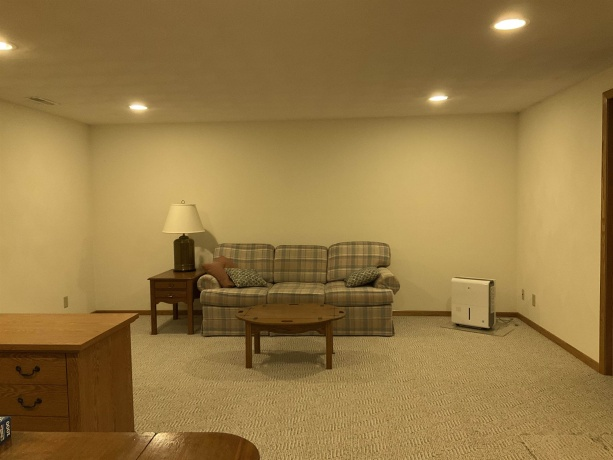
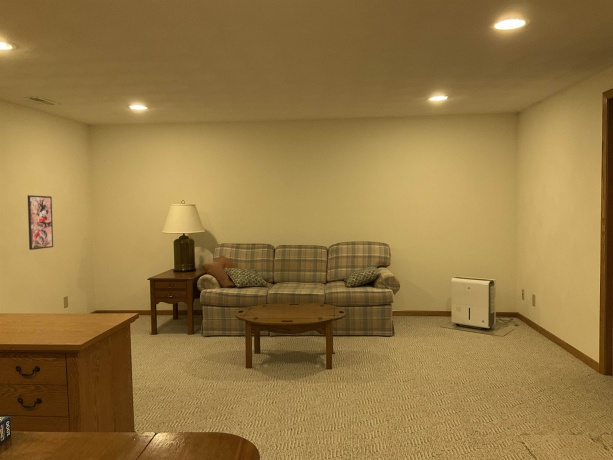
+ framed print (40, 222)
